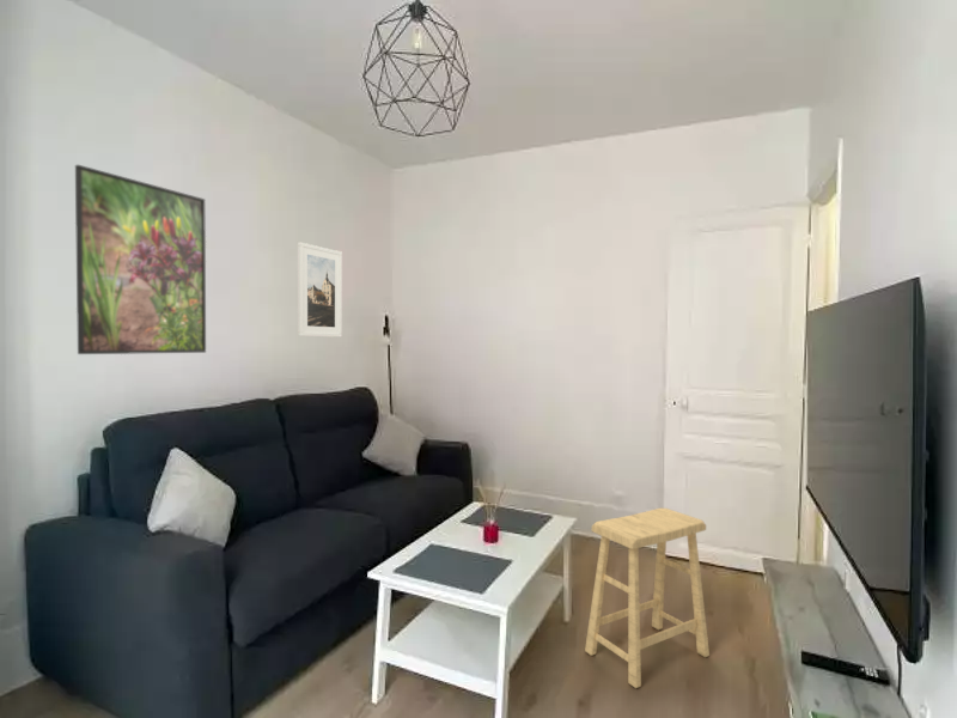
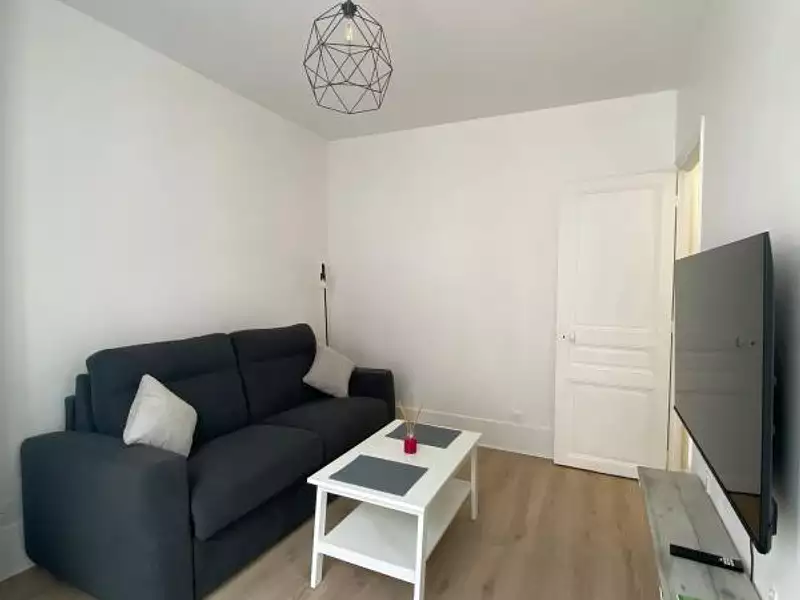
- stool (654, 588)
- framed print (147, 268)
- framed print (321, 292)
